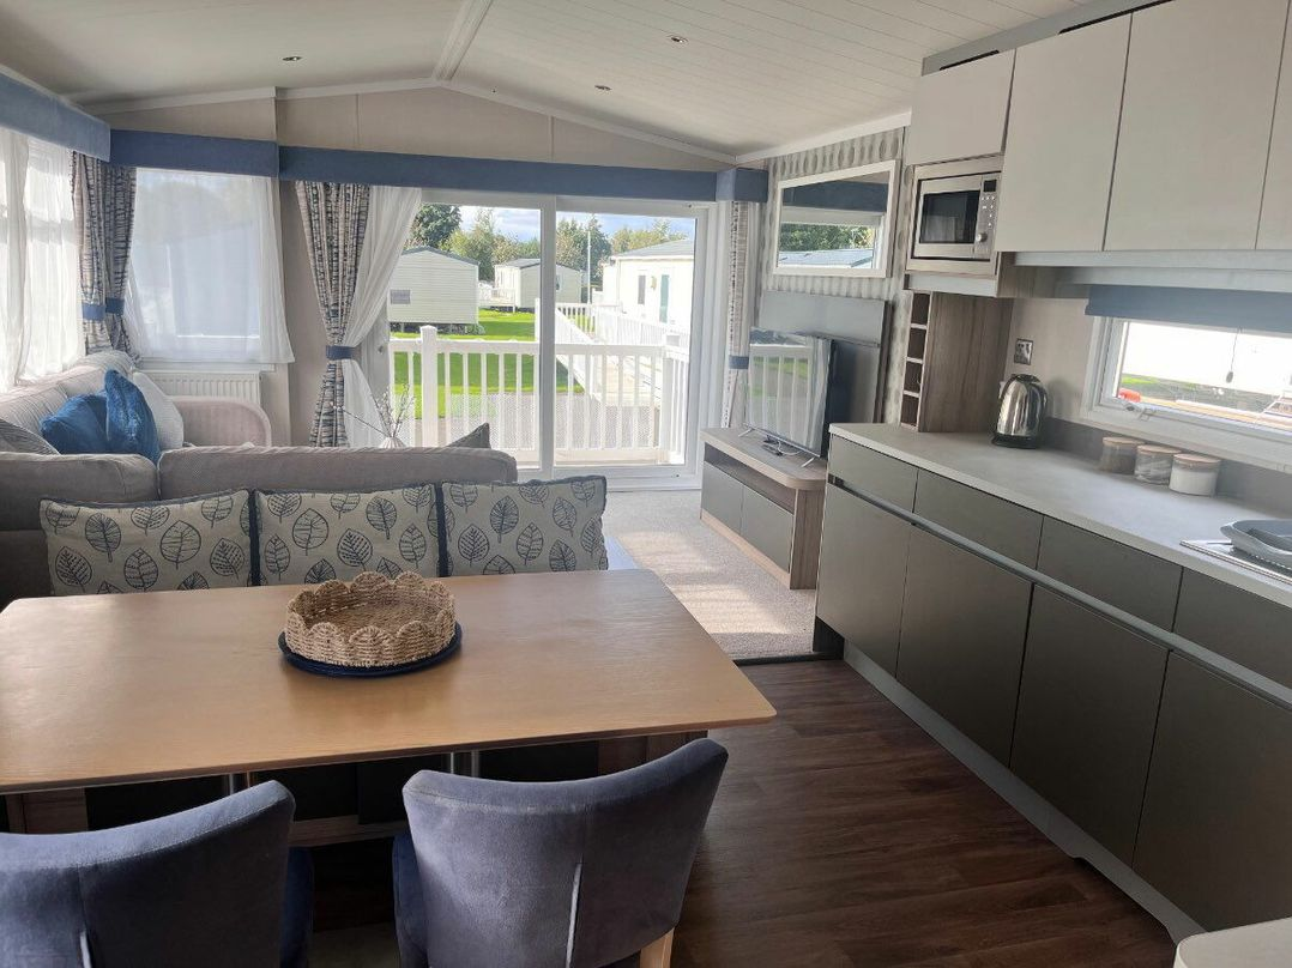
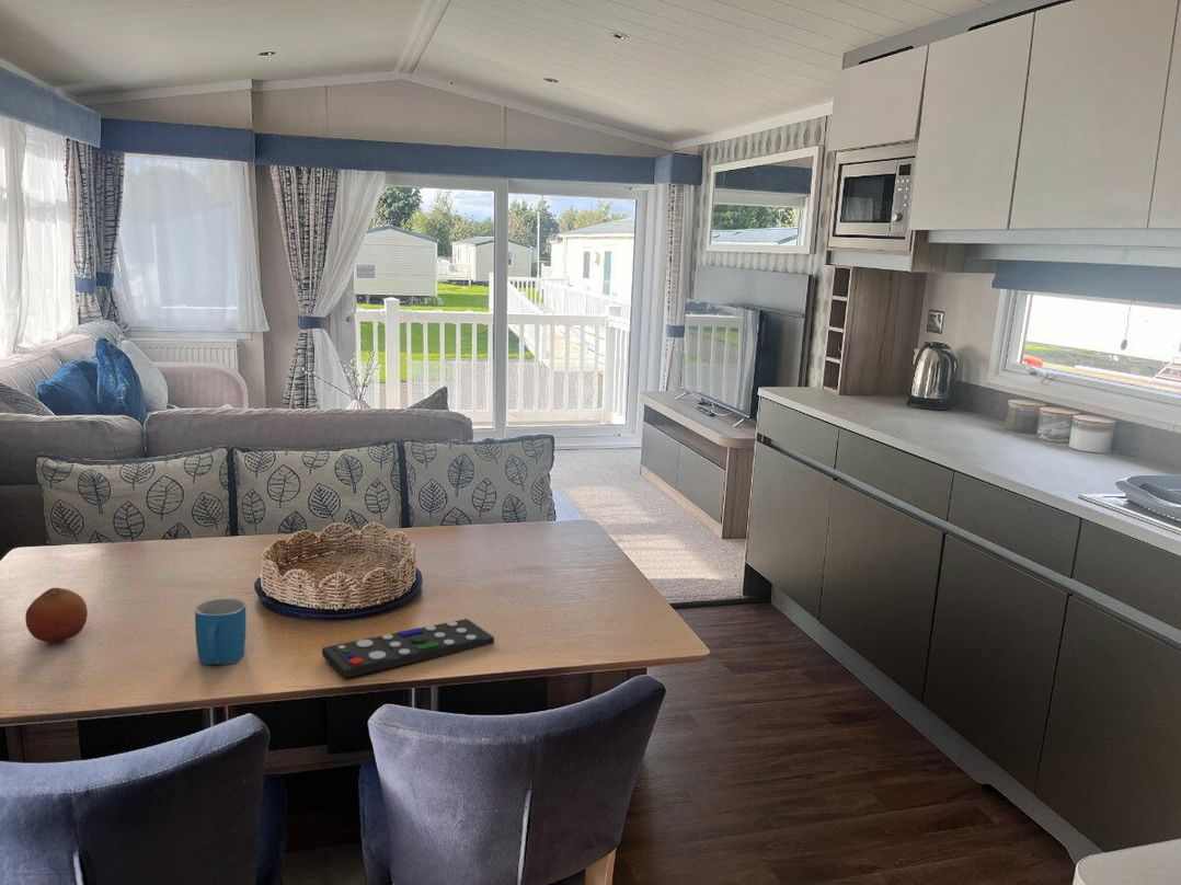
+ fruit (57, 614)
+ remote control (410, 644)
+ mug (218, 634)
